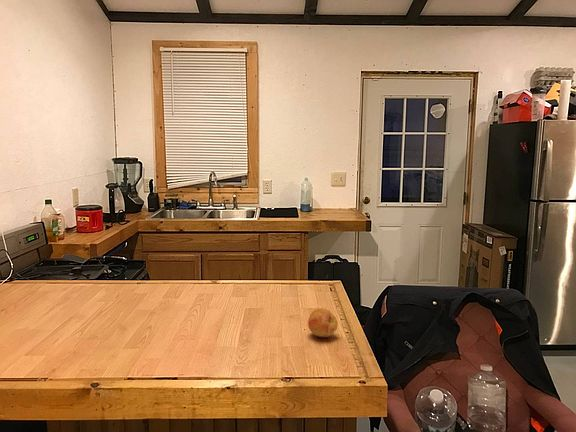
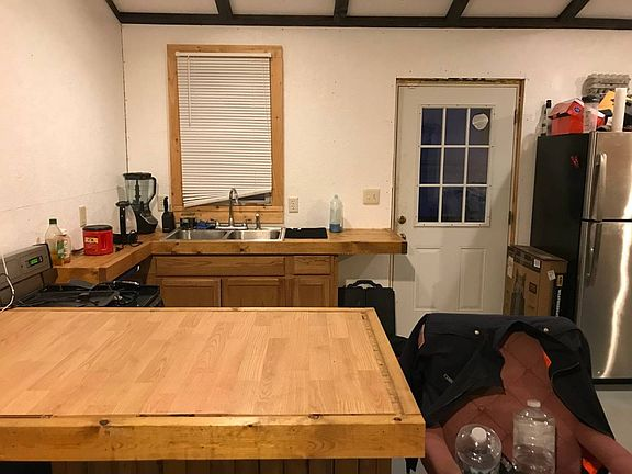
- fruit (322, 322)
